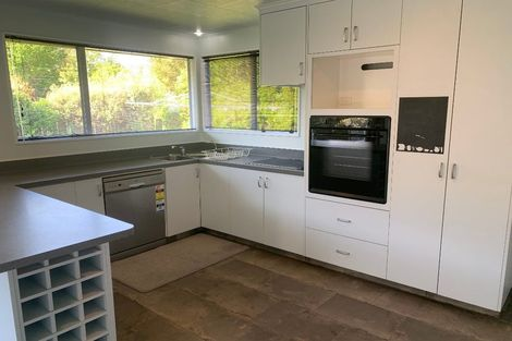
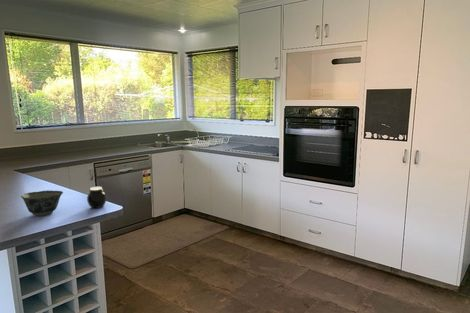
+ jar (96, 197)
+ bowl (43, 203)
